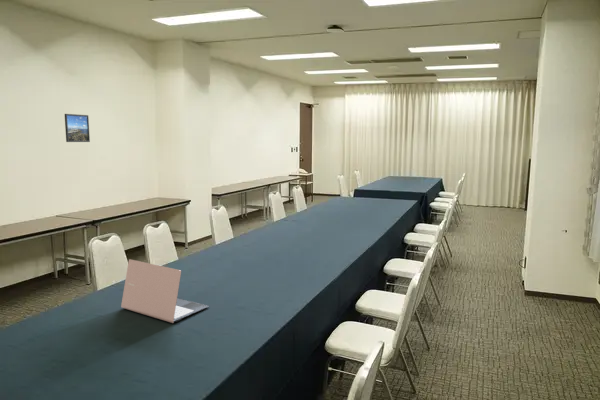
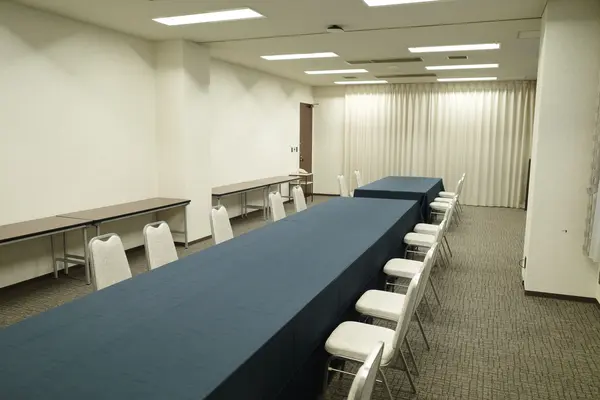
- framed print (77, 128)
- laptop (164, 285)
